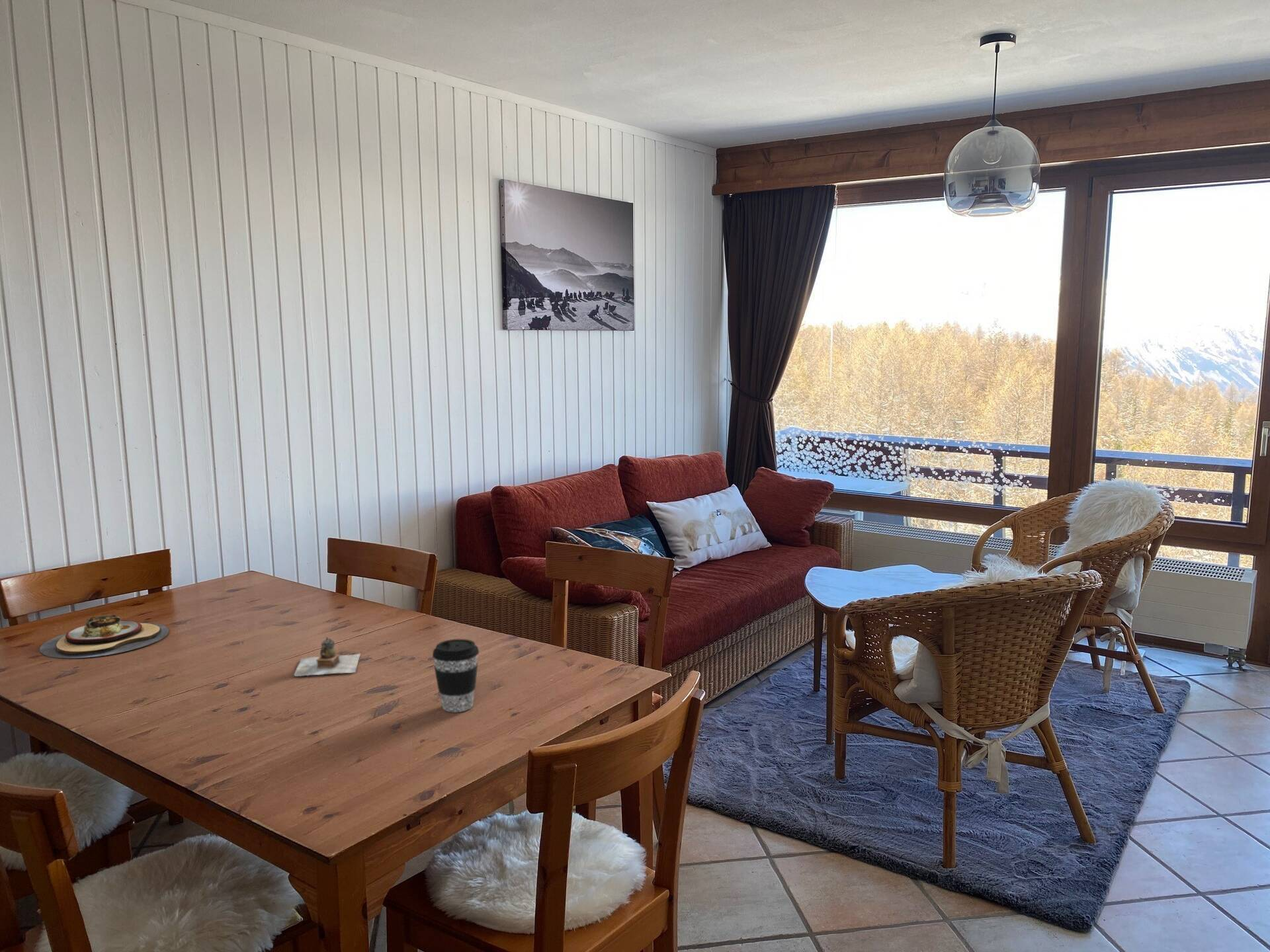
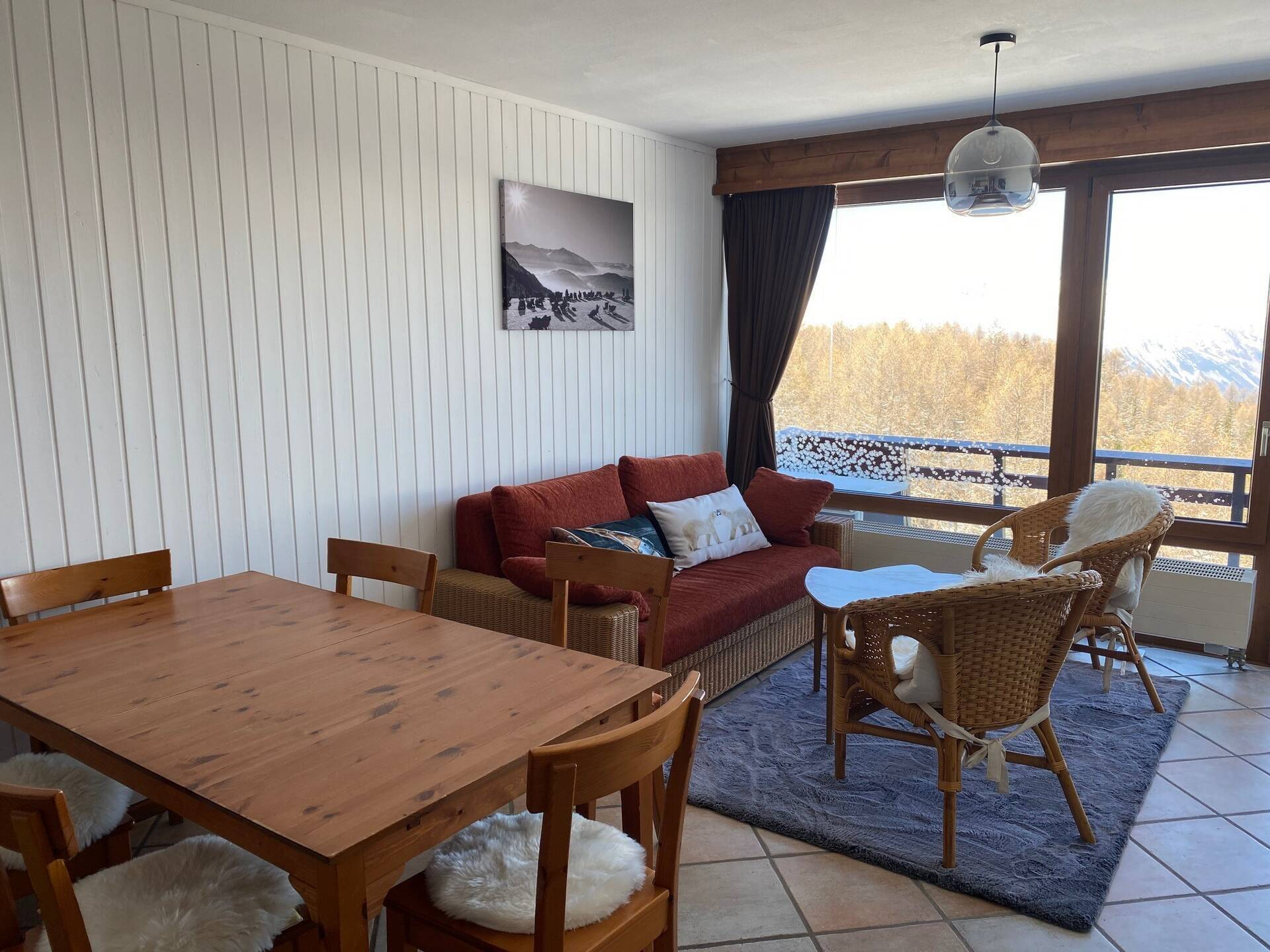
- coffee cup (456, 676)
- teapot (328, 651)
- plate (105, 627)
